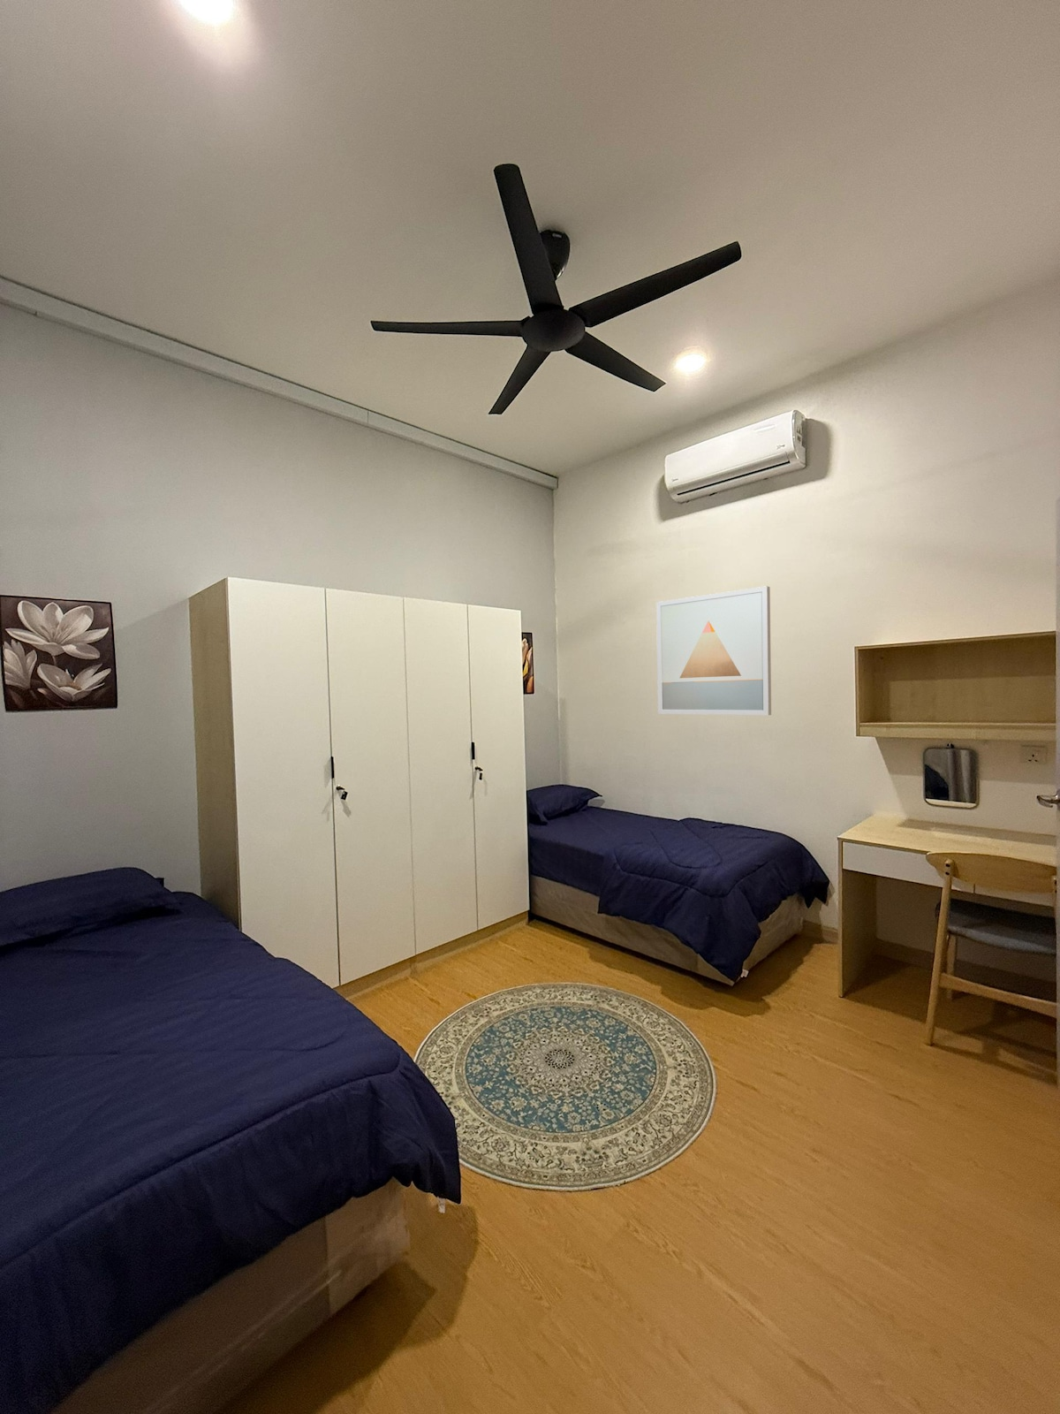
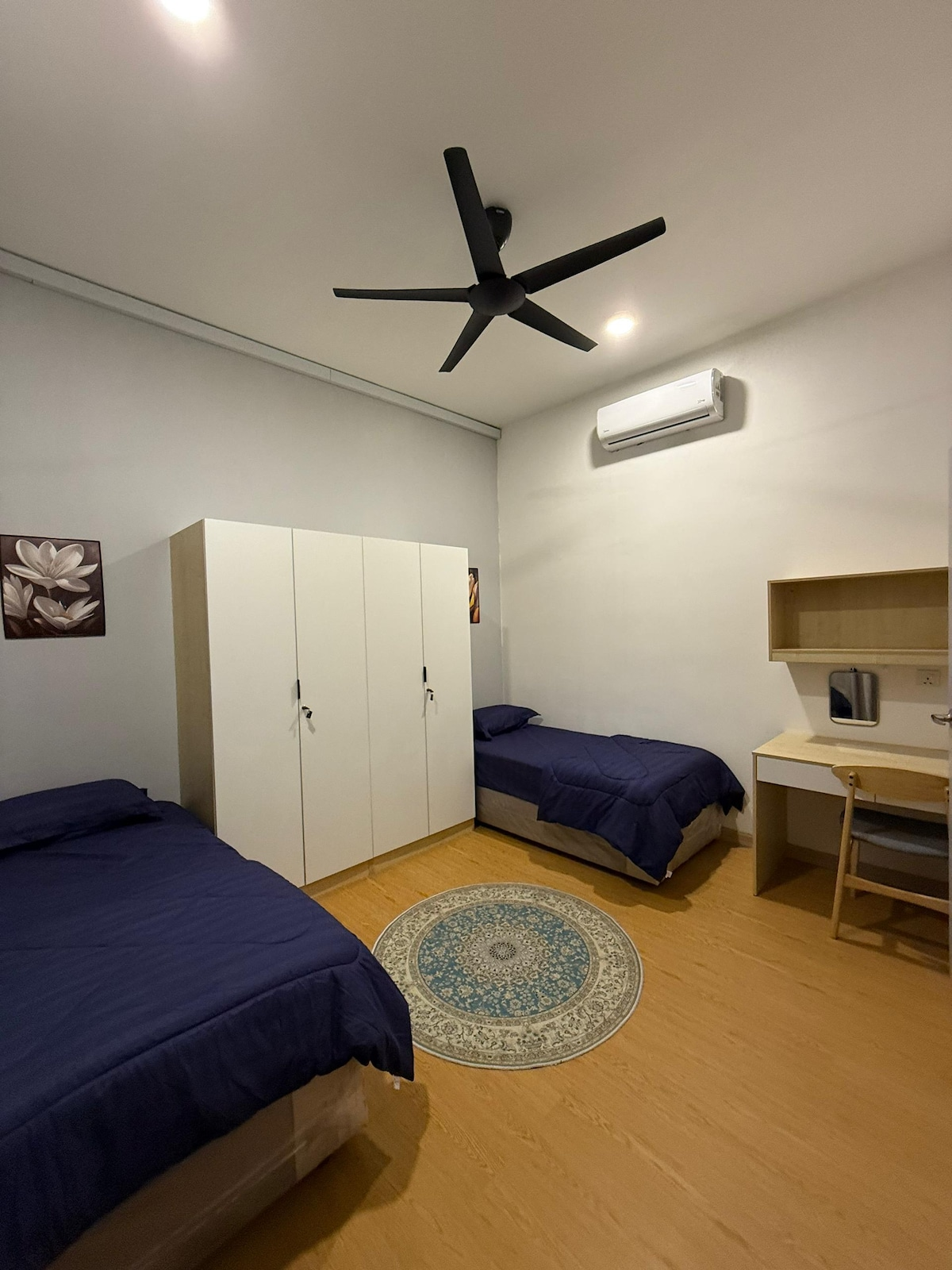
- wall art (709, 655)
